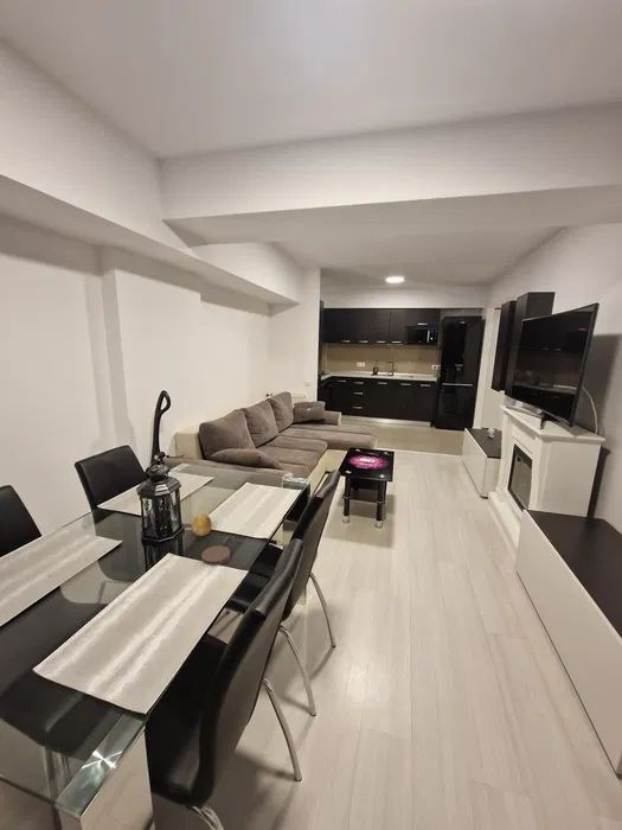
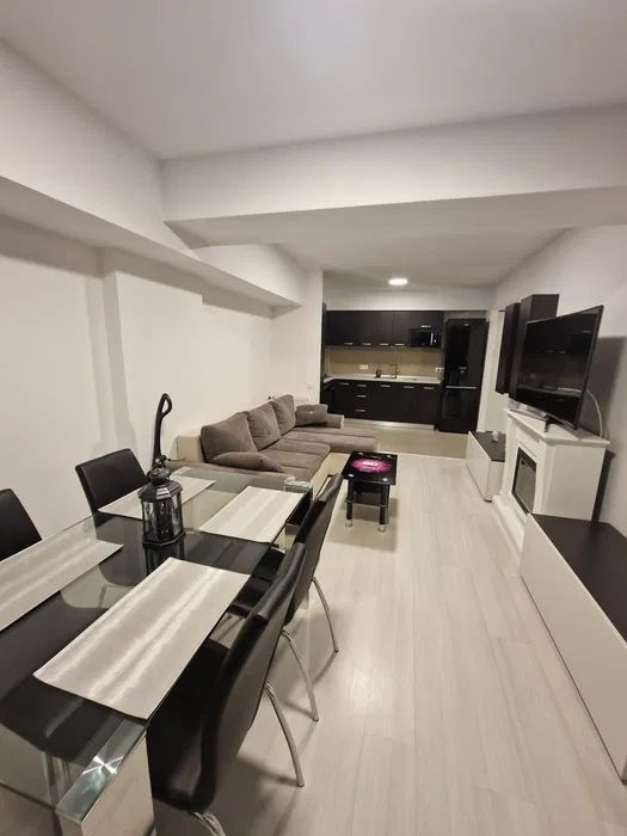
- coaster (216, 555)
- fruit (201, 524)
